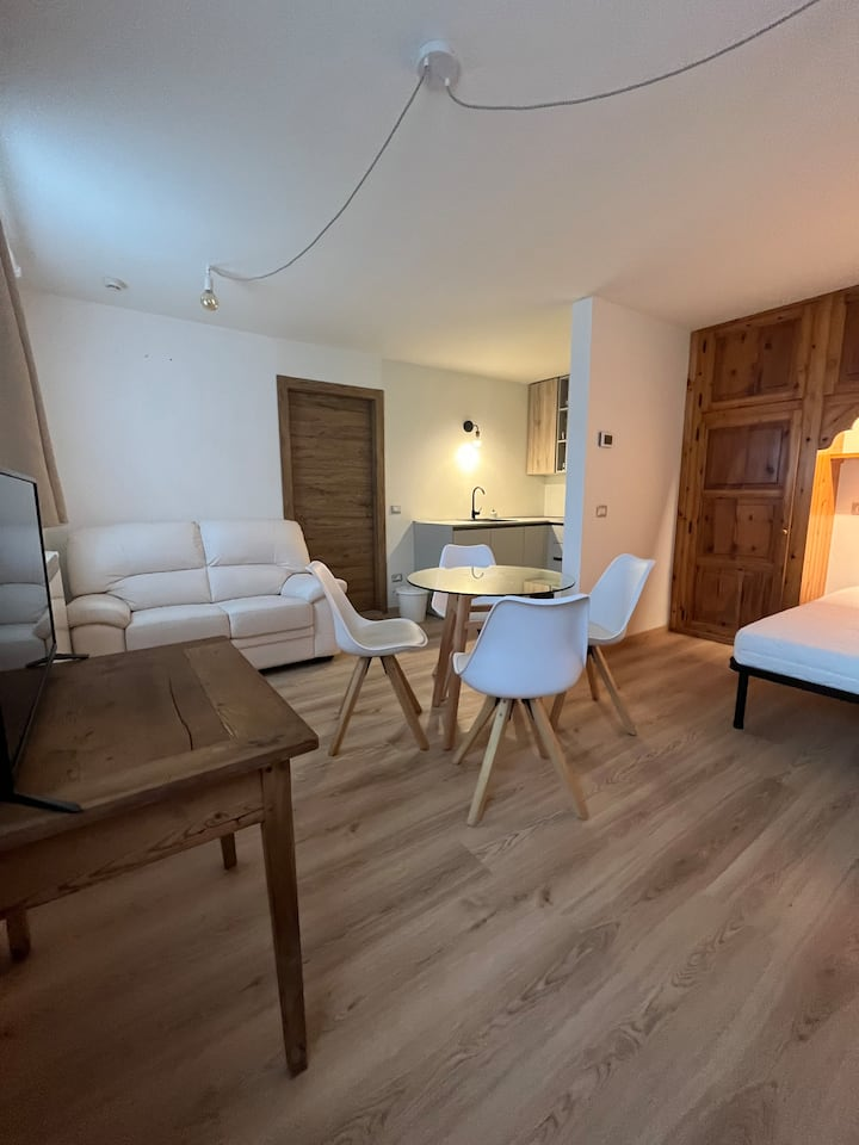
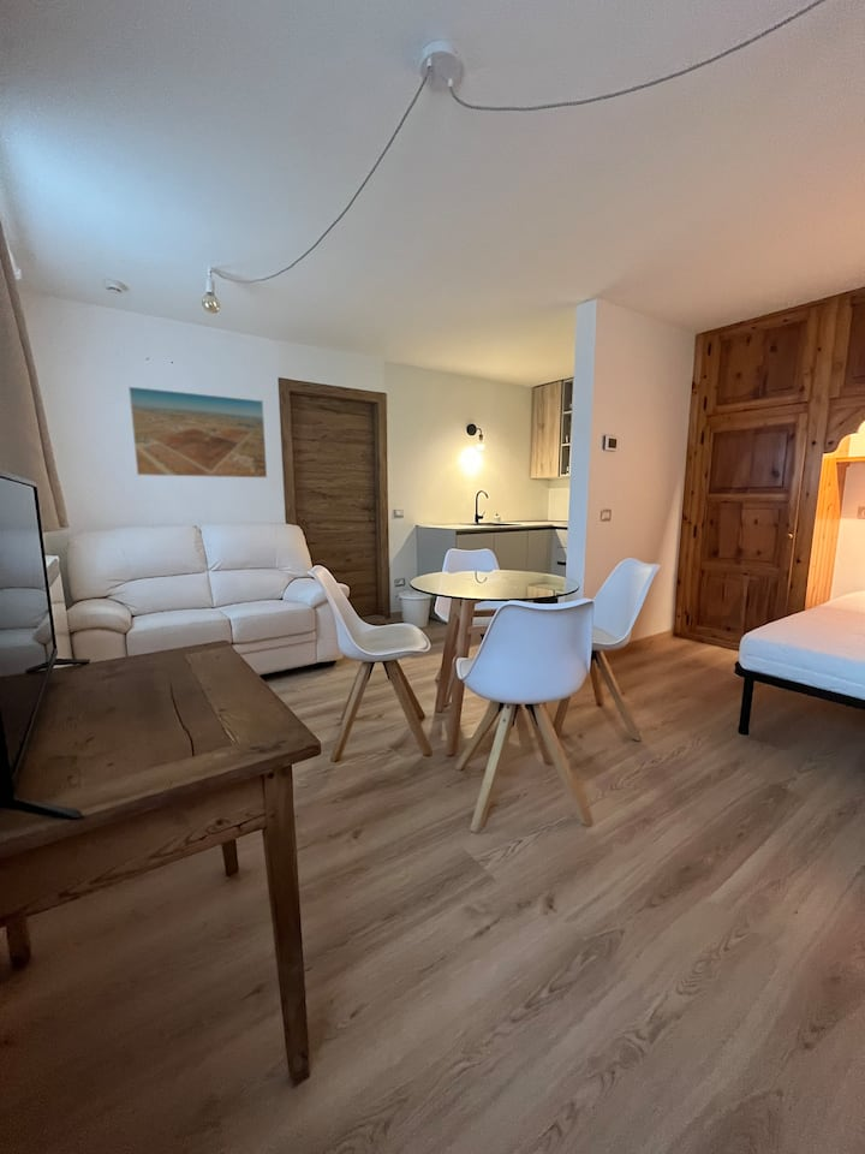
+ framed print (203, 435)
